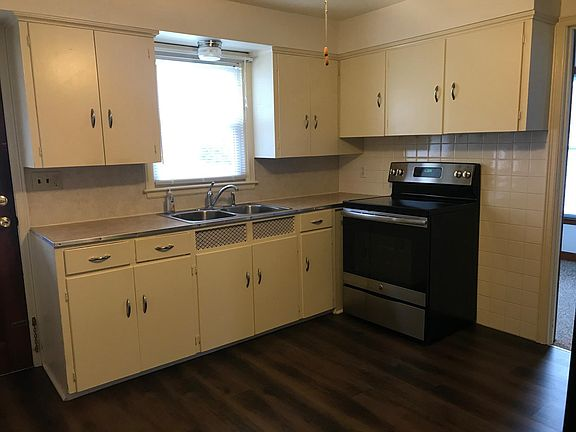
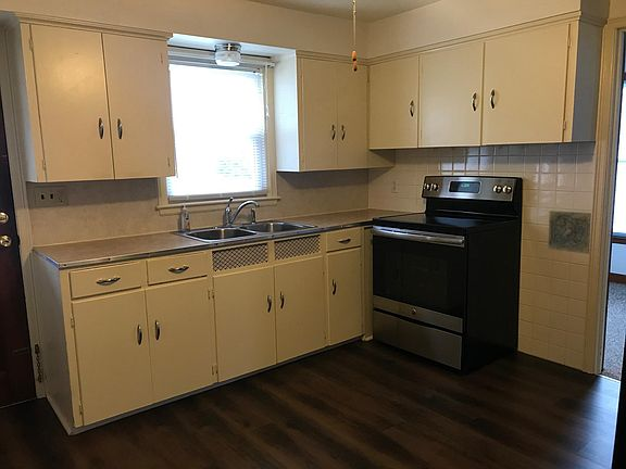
+ decorative tile (568, 231)
